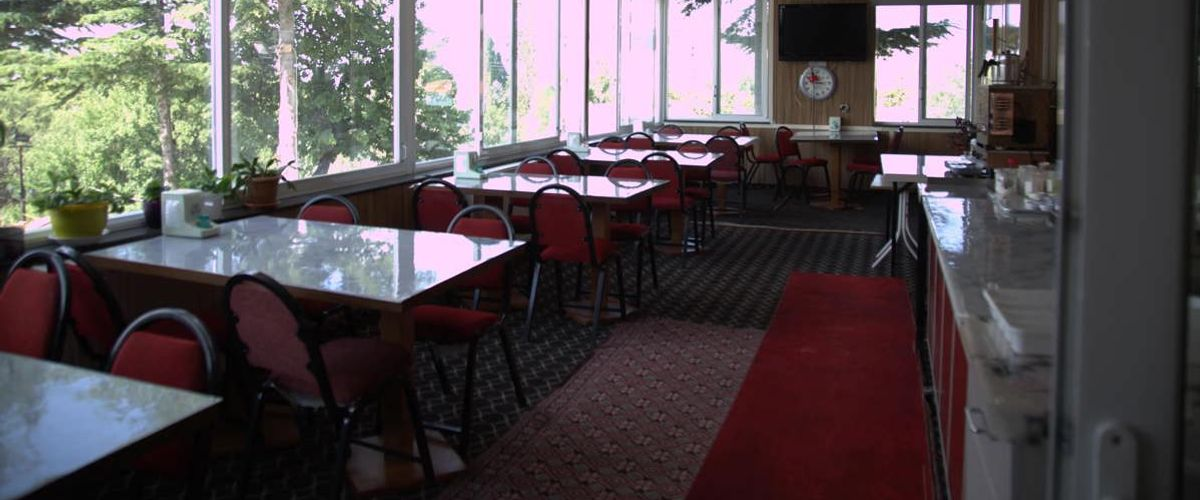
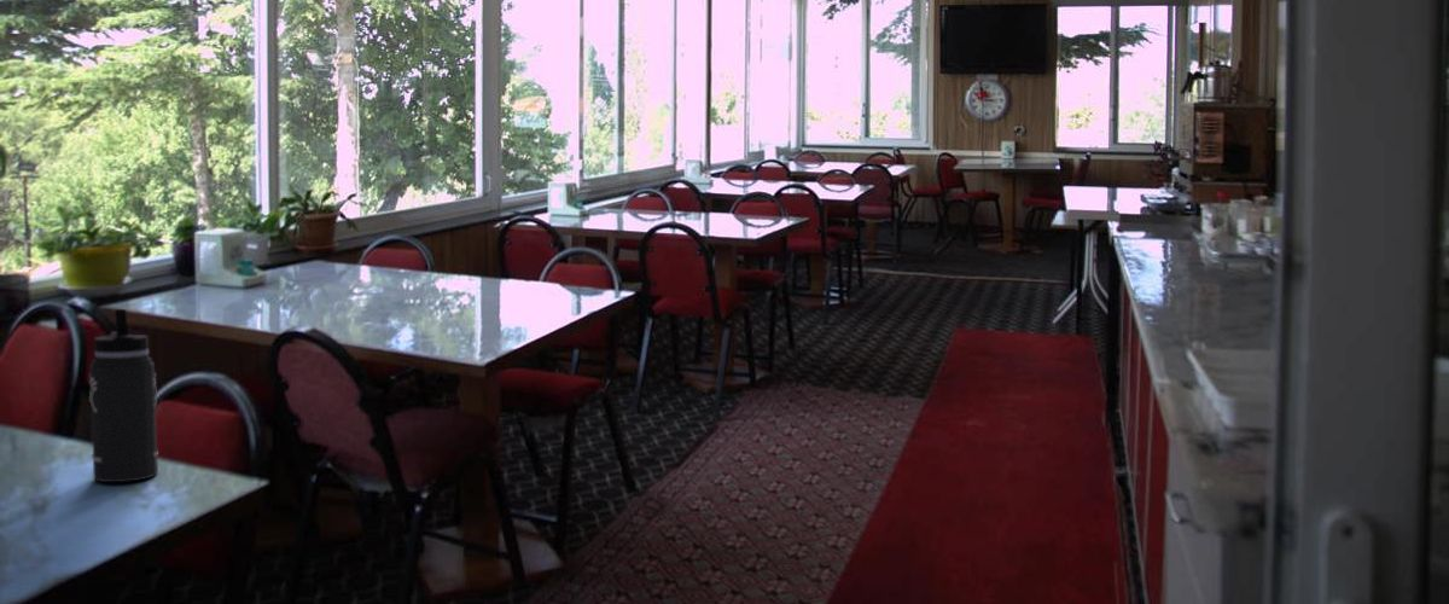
+ thermos bottle (122, 391)
